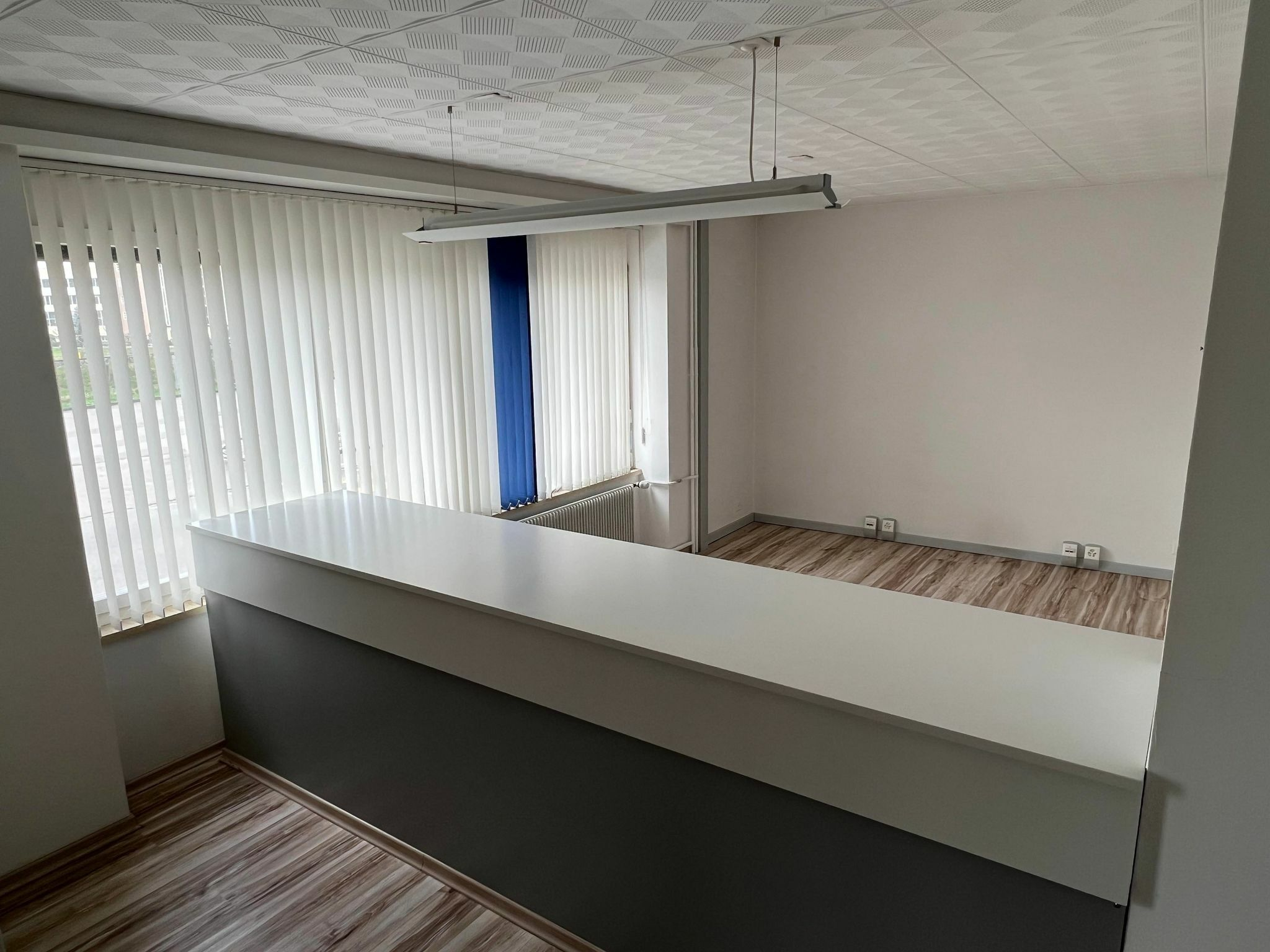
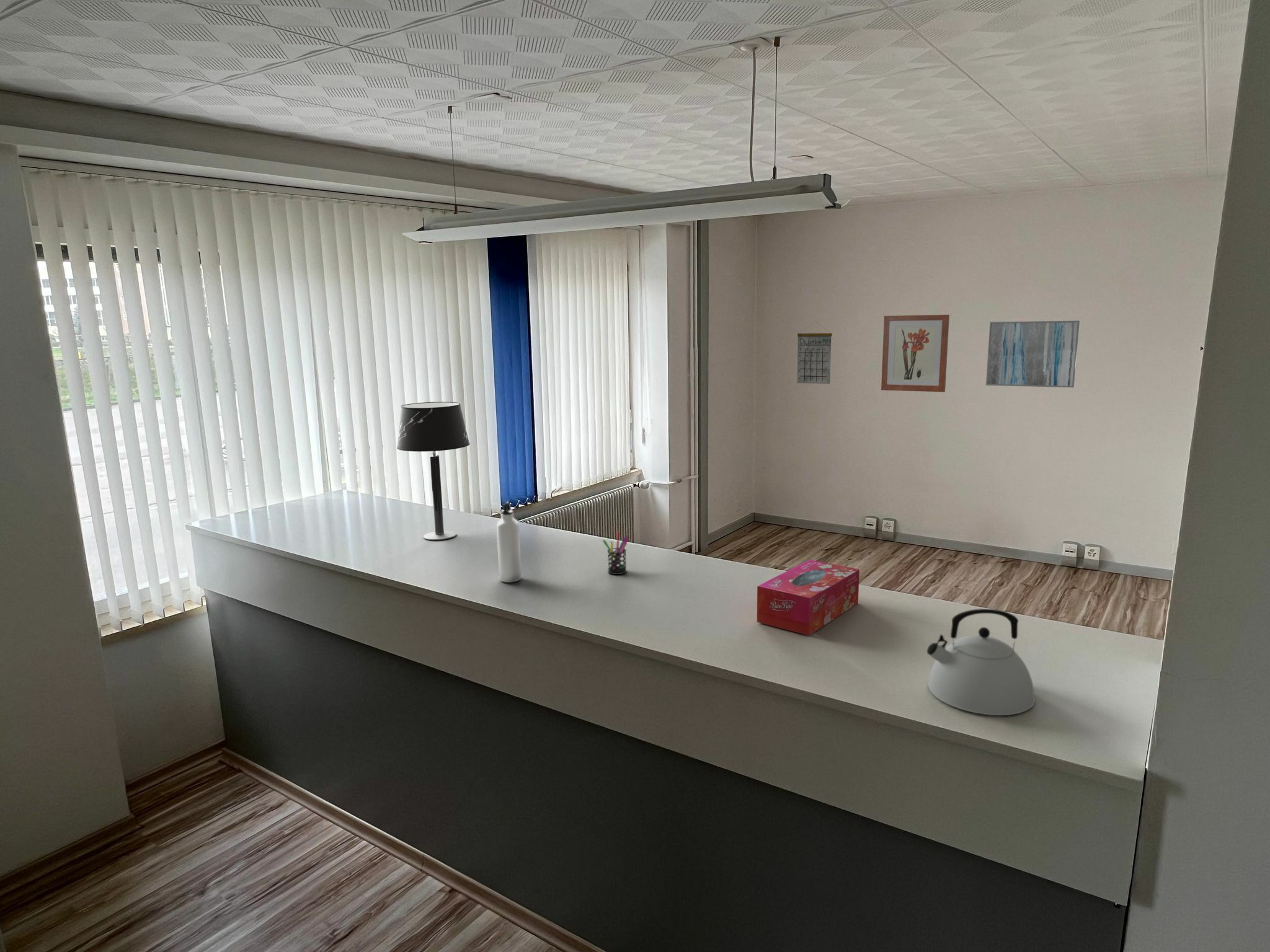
+ water bottle (508, 541)
+ wall art (1031, 354)
+ table lamp (435, 471)
+ pen holder (615, 552)
+ calendar (814, 352)
+ kettle (980, 651)
+ tissue box (809, 595)
+ wall art (914, 353)
